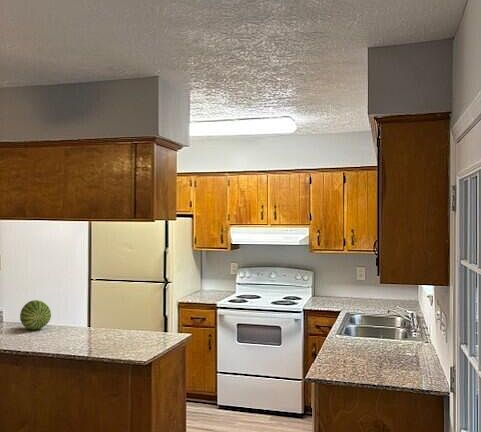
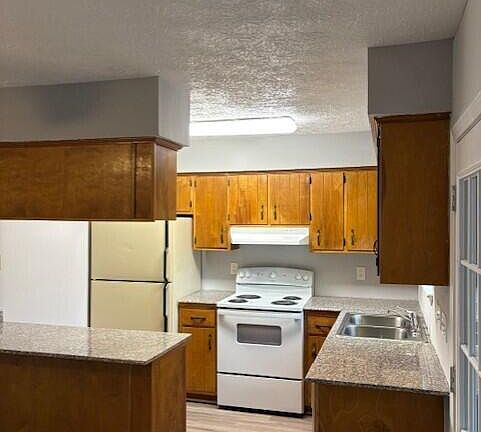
- fruit (35, 314)
